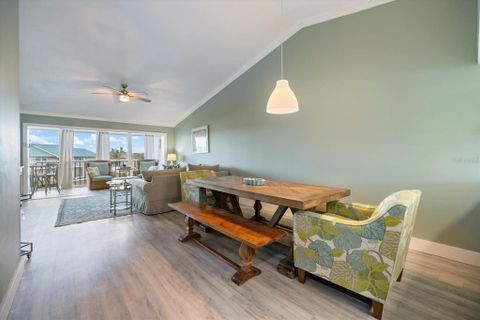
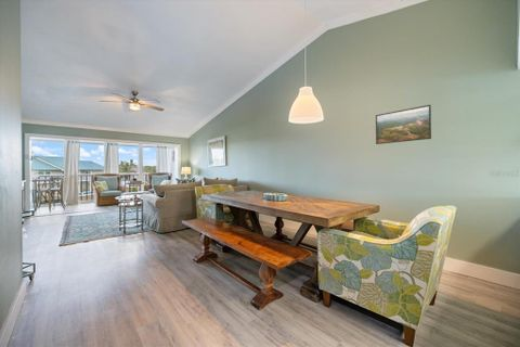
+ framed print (401, 126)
